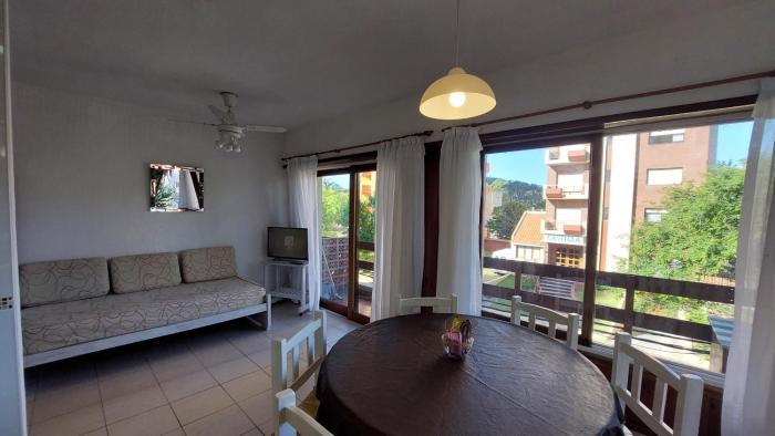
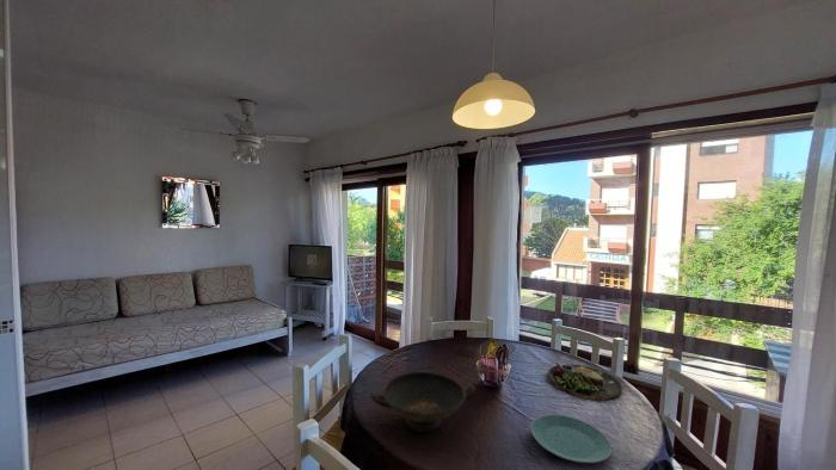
+ dinner plate (583, 375)
+ plate (568, 439)
+ decorative bowl (423, 404)
